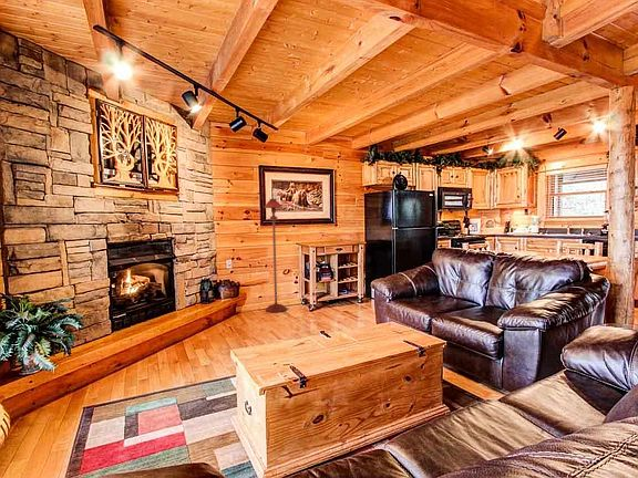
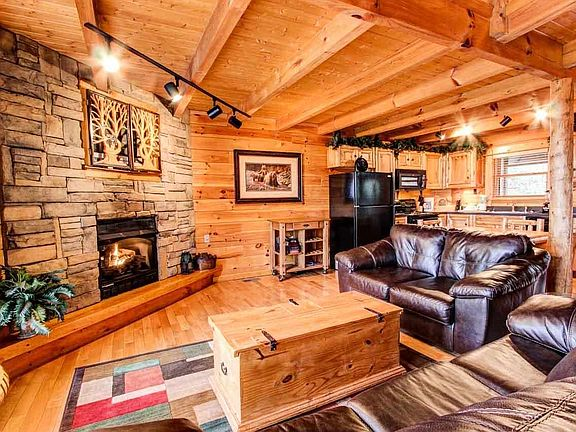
- floor lamp (274, 254)
